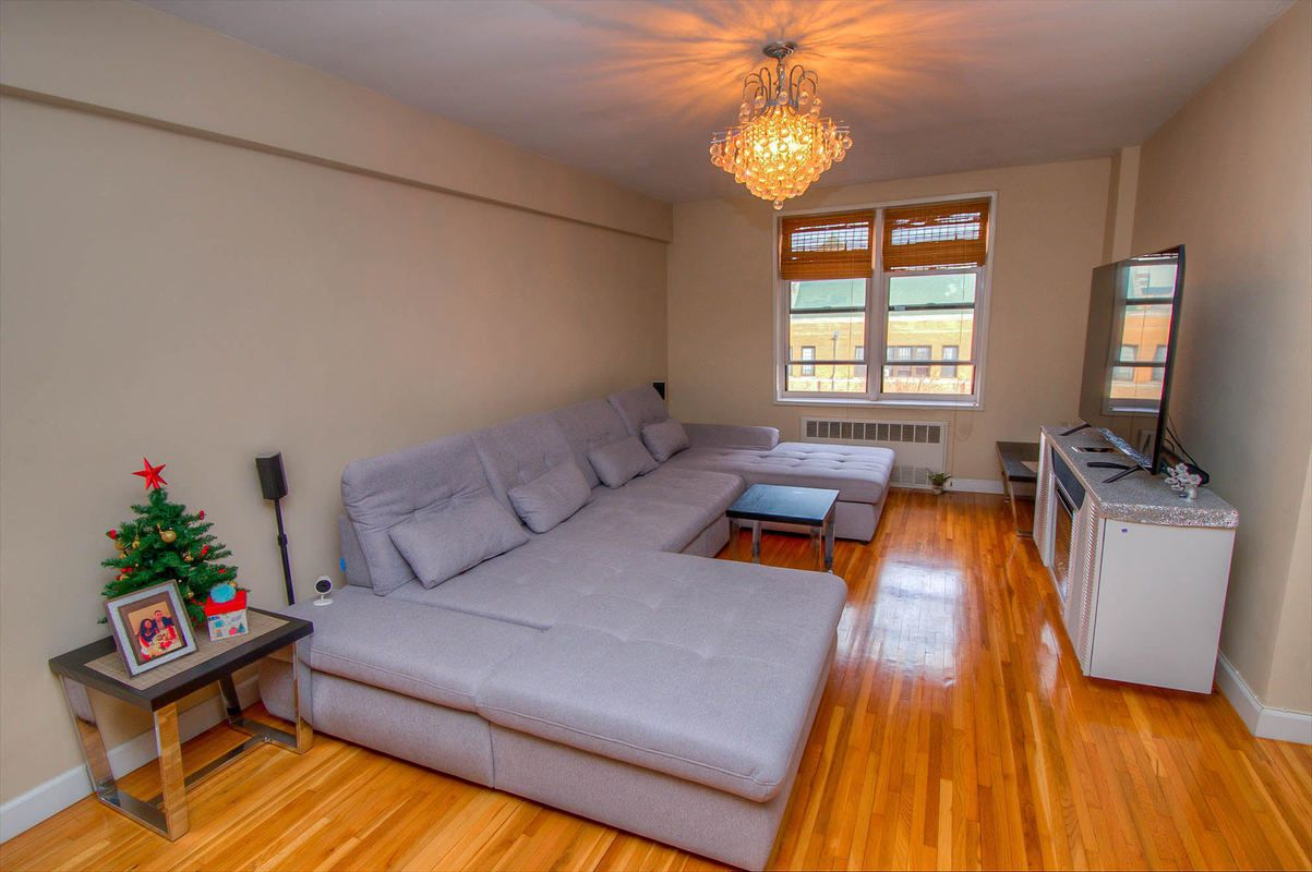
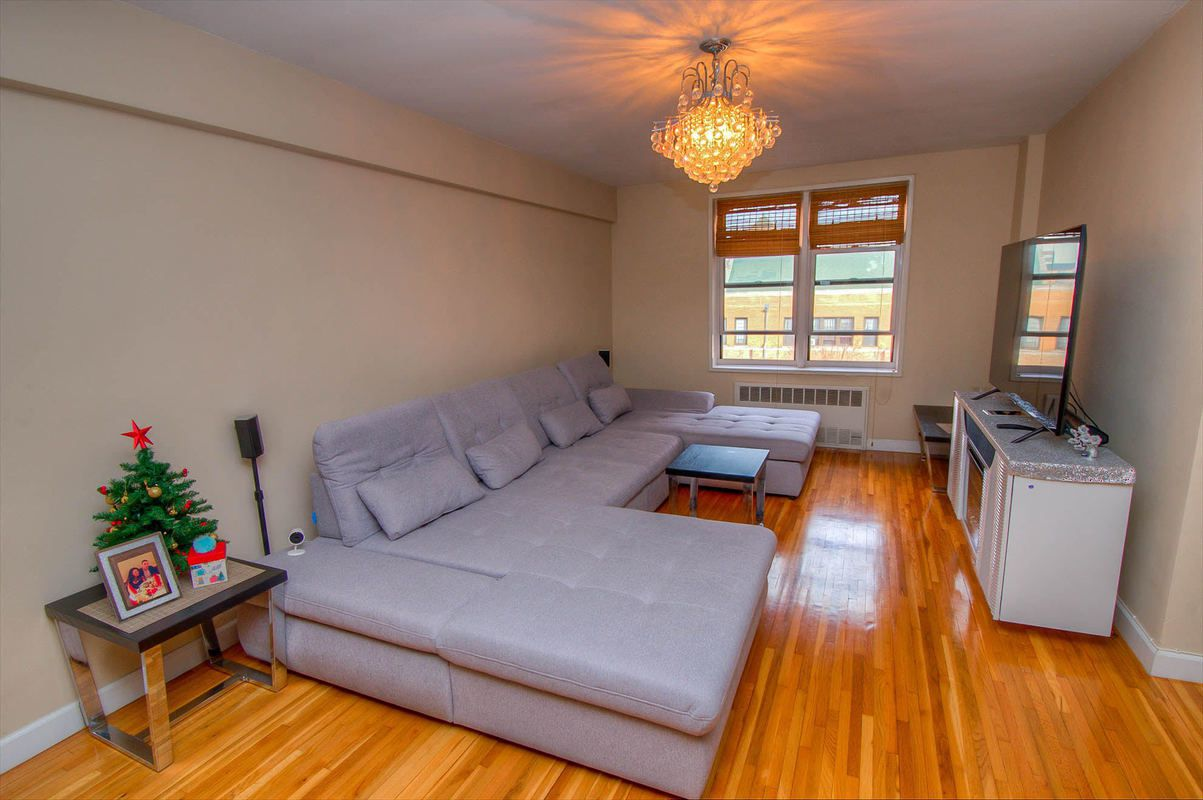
- potted plant (938, 481)
